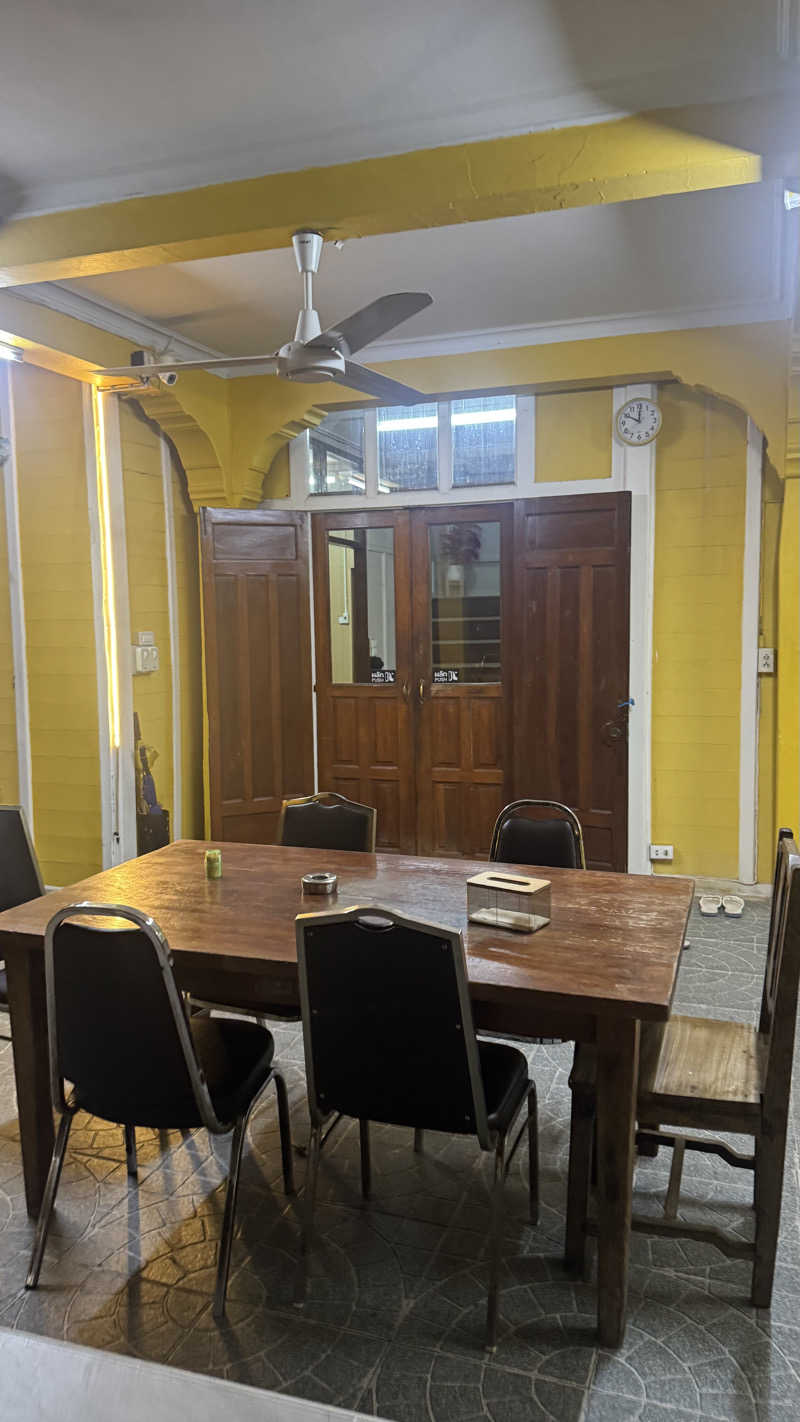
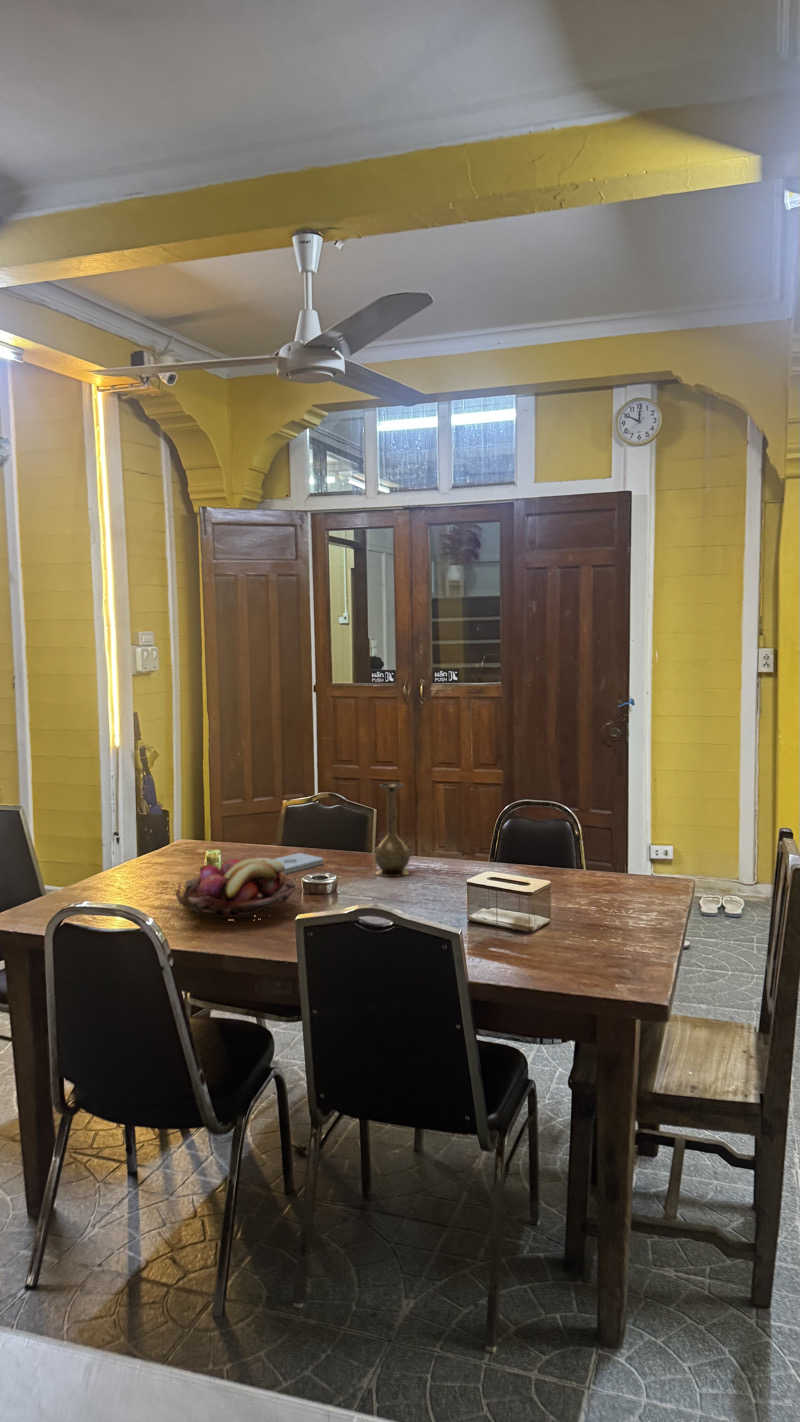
+ fruit basket (237, 885)
+ vase (391, 828)
+ notepad (288, 863)
